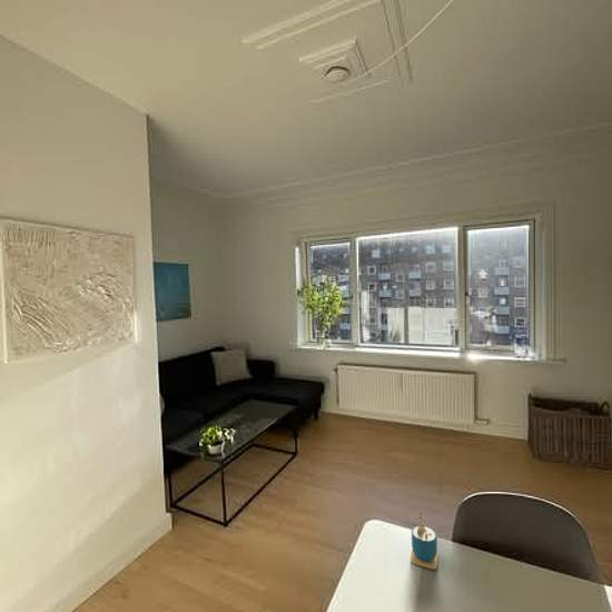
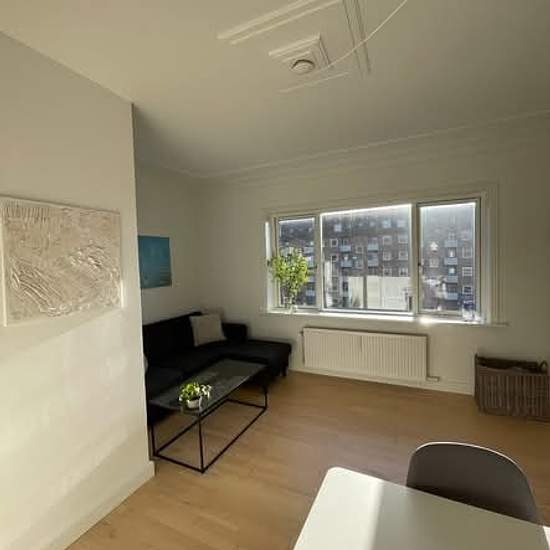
- cup (424, 536)
